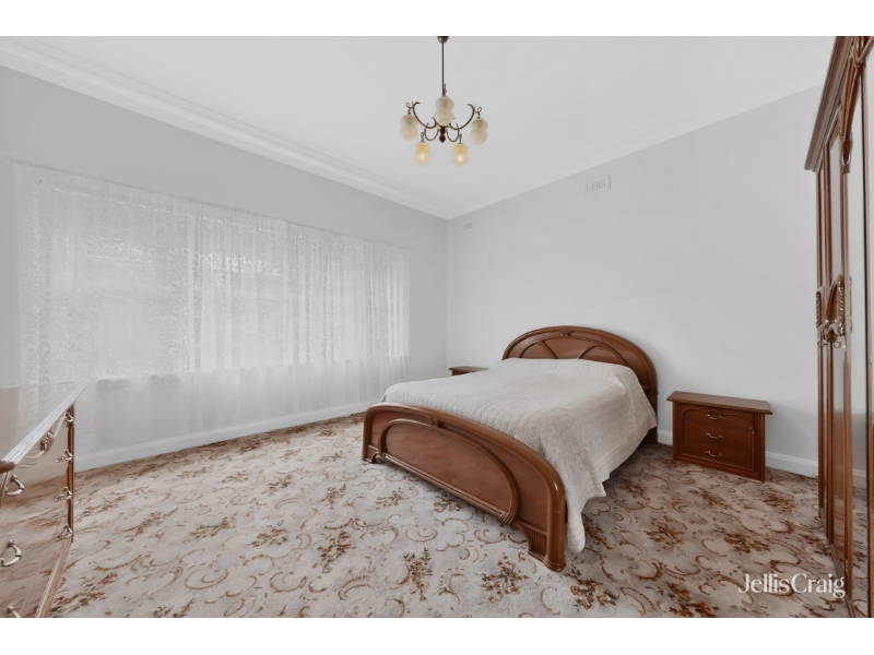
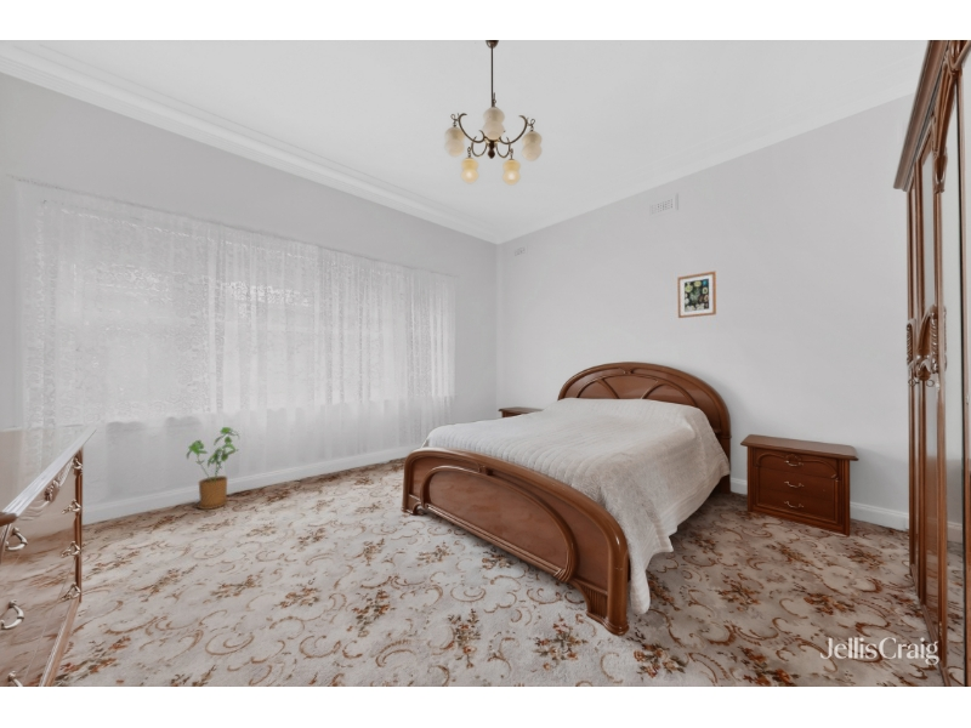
+ house plant (216, 466)
+ wall art (695, 295)
